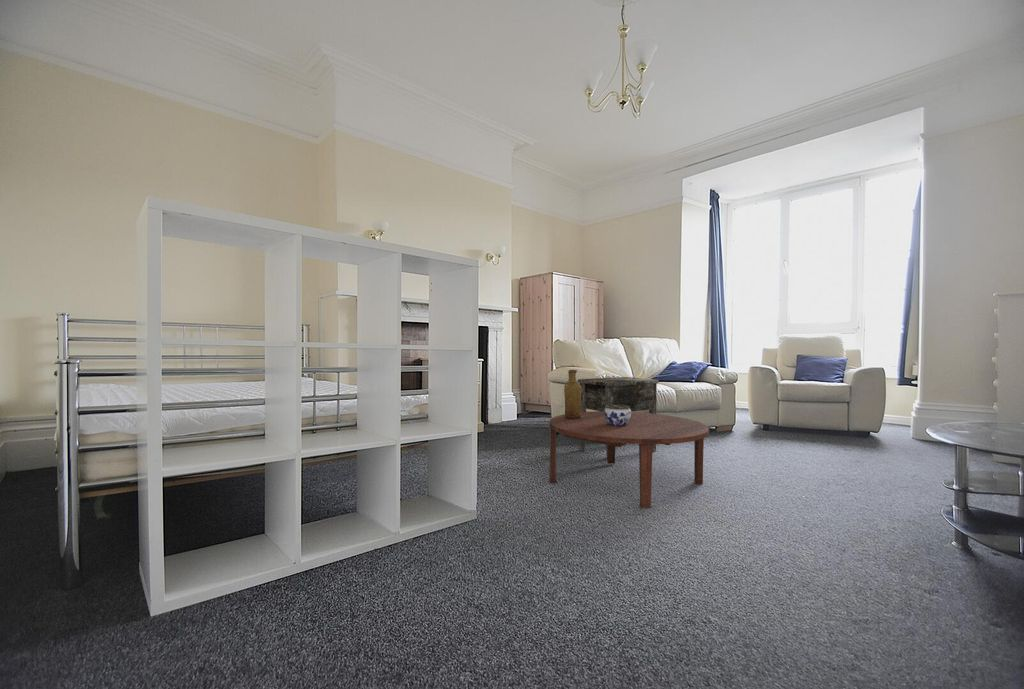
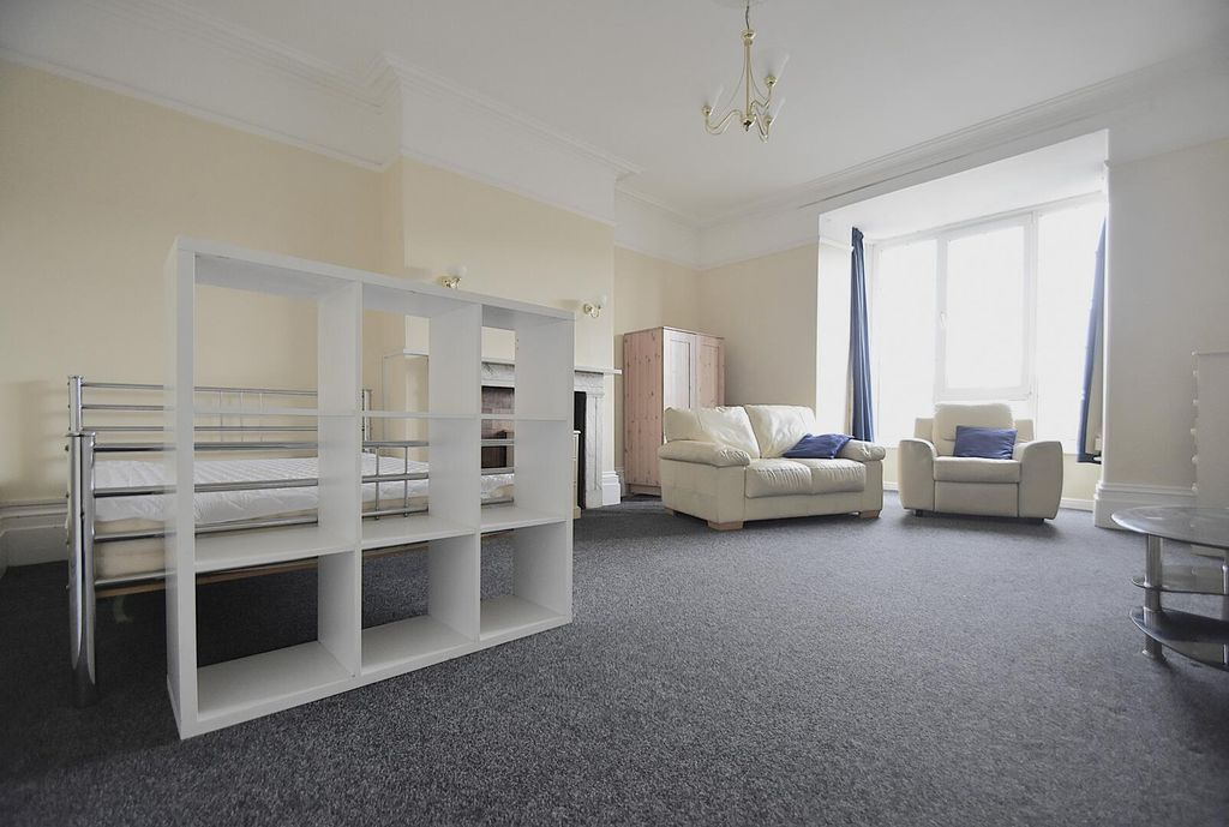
- jar (617, 414)
- side table (616, 404)
- coffee table (620, 446)
- vase (572, 393)
